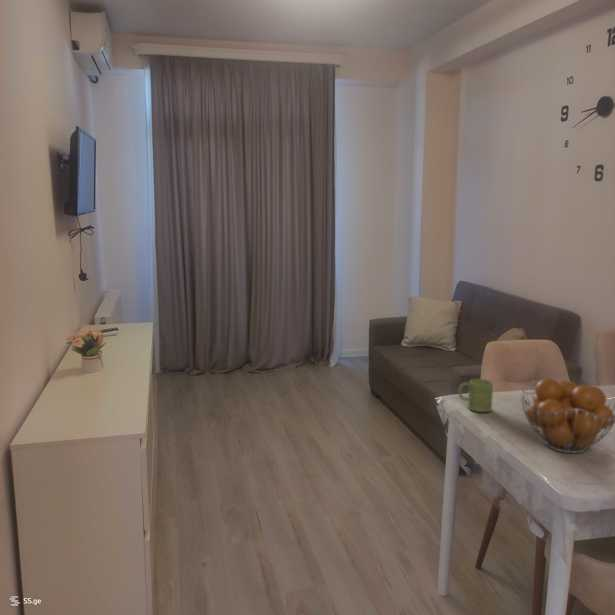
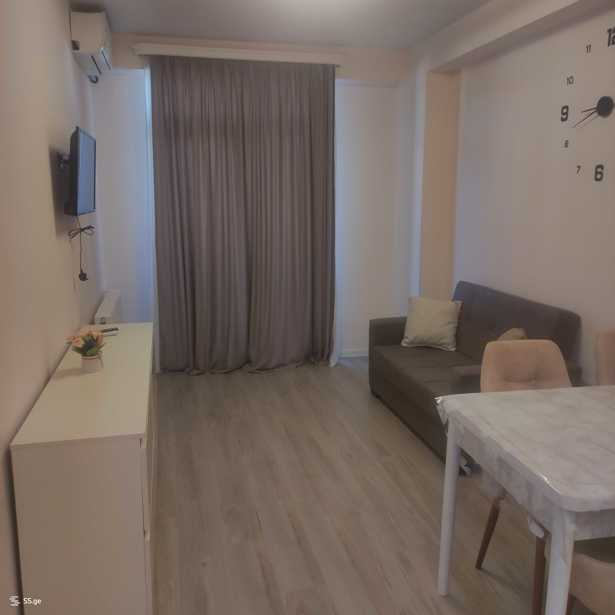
- mug (475, 394)
- fruit basket (568, 413)
